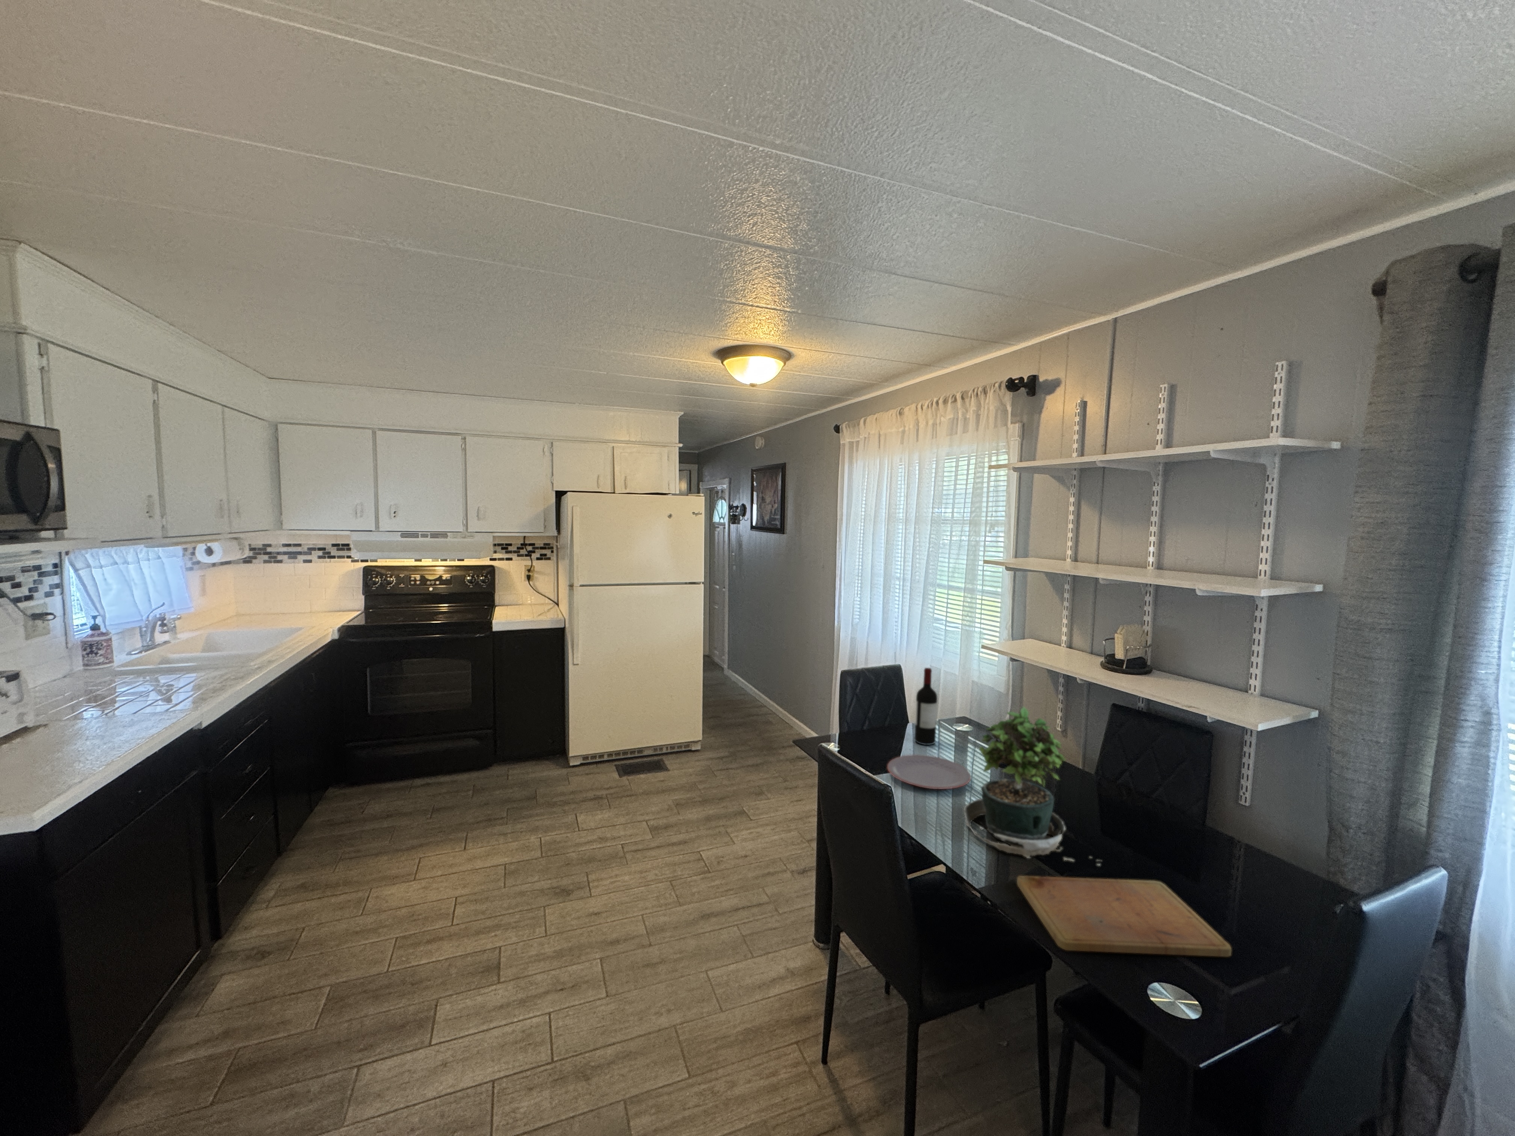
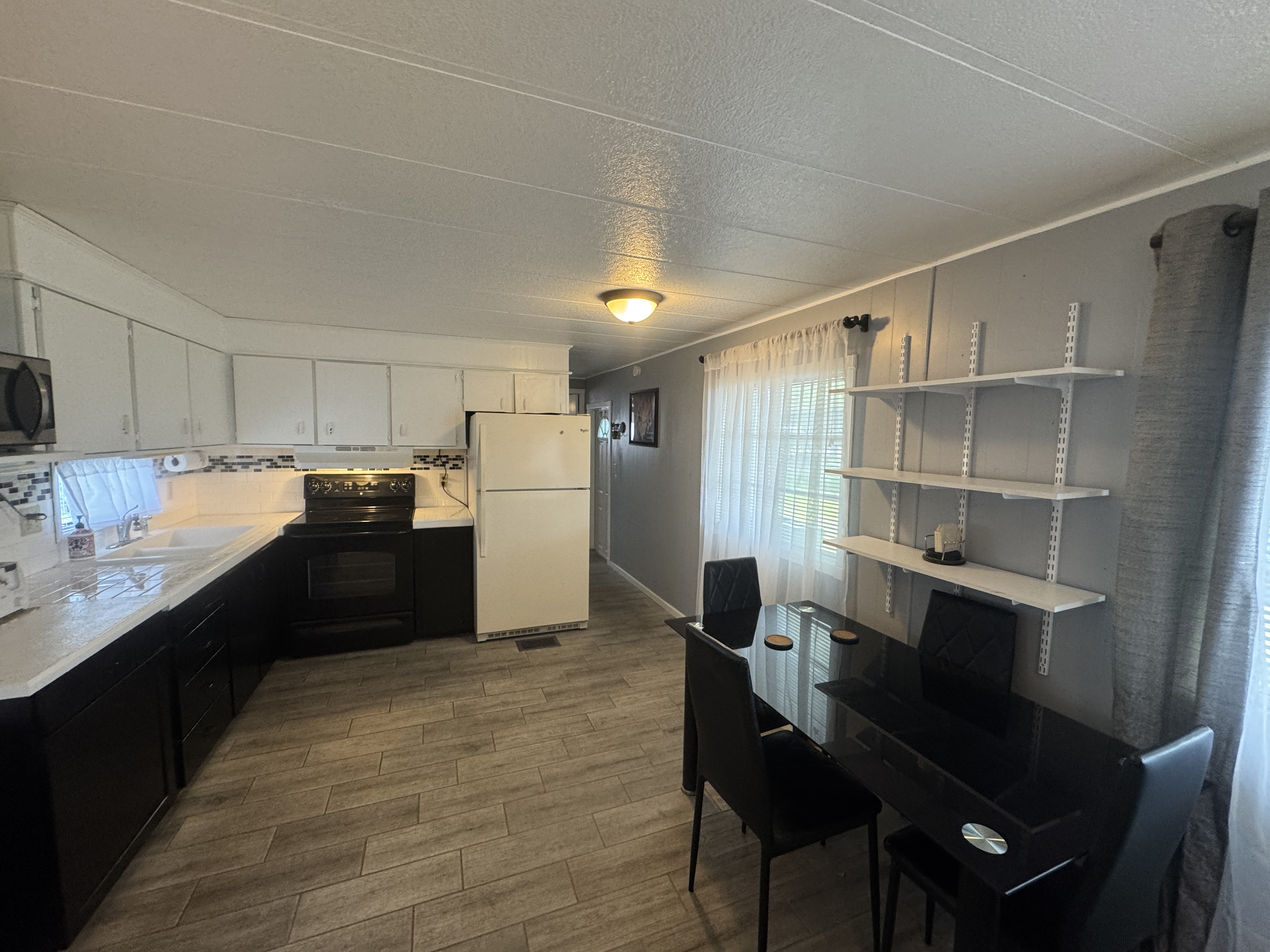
- potted plant (1027, 774)
- plate (928, 773)
- wine bottle (926, 705)
- cutting board (1115, 913)
